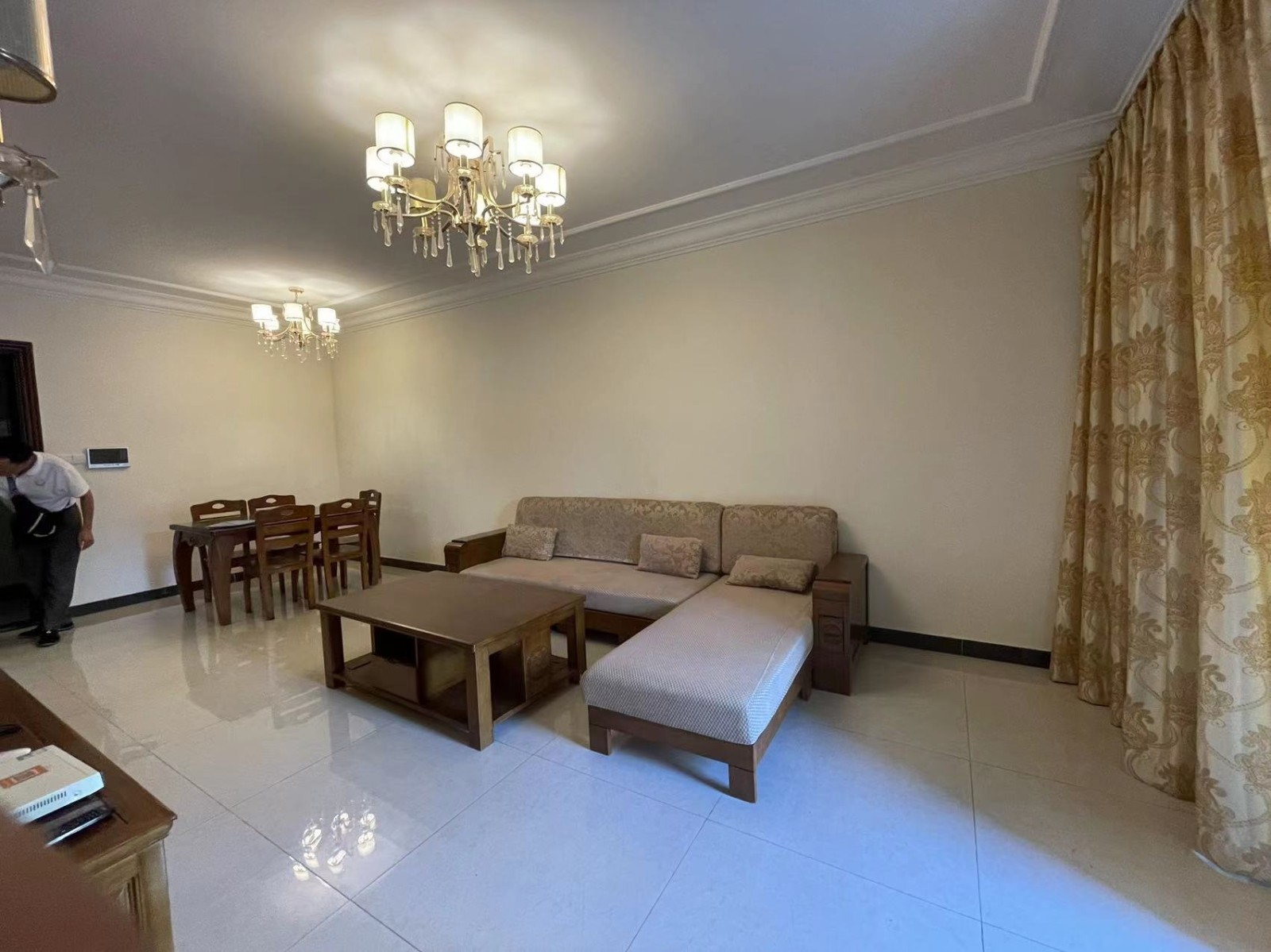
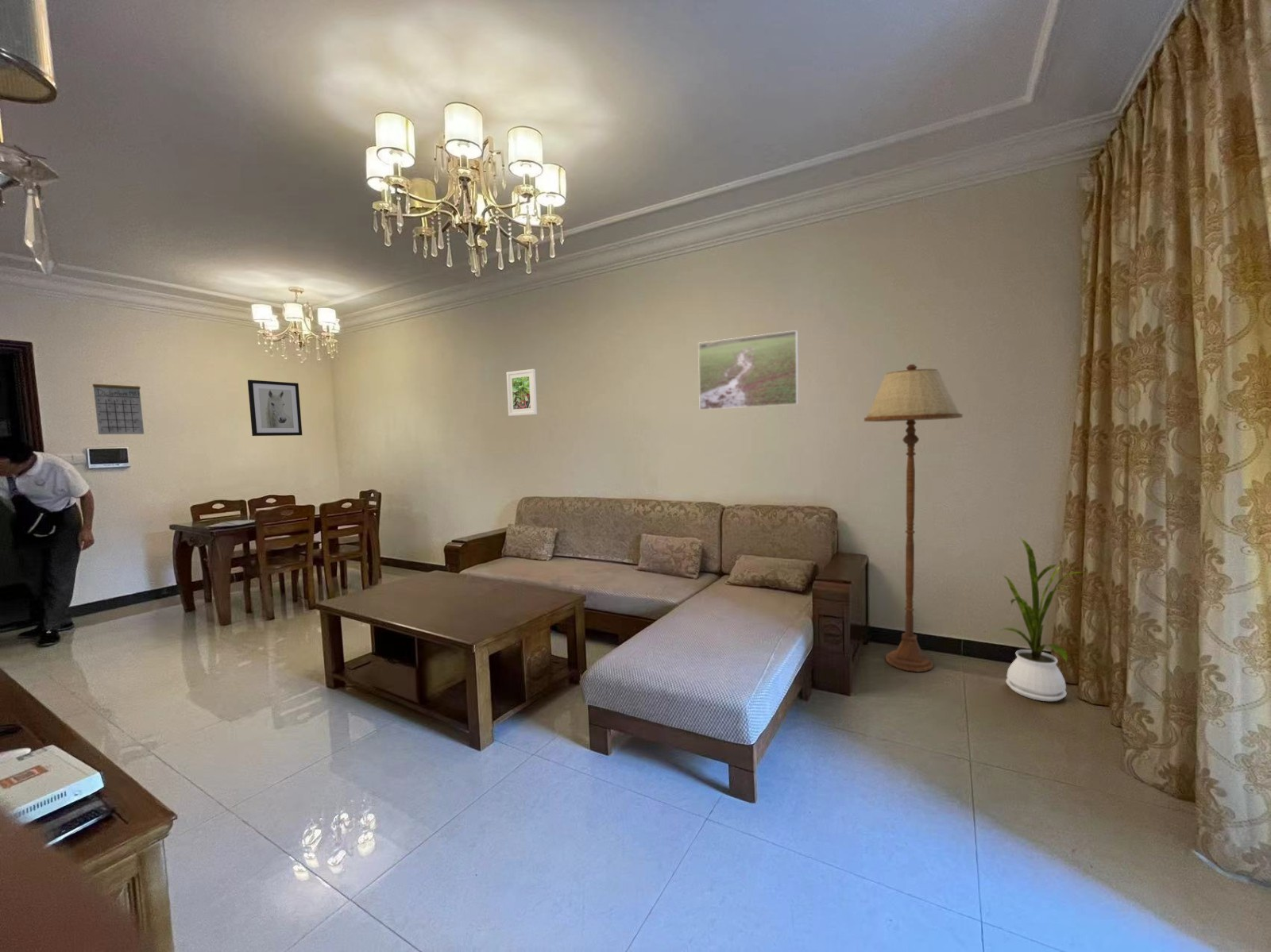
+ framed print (746, 372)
+ wall art (276, 408)
+ calendar (118, 403)
+ floor lamp (910, 516)
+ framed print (521, 393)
+ house plant (1037, 618)
